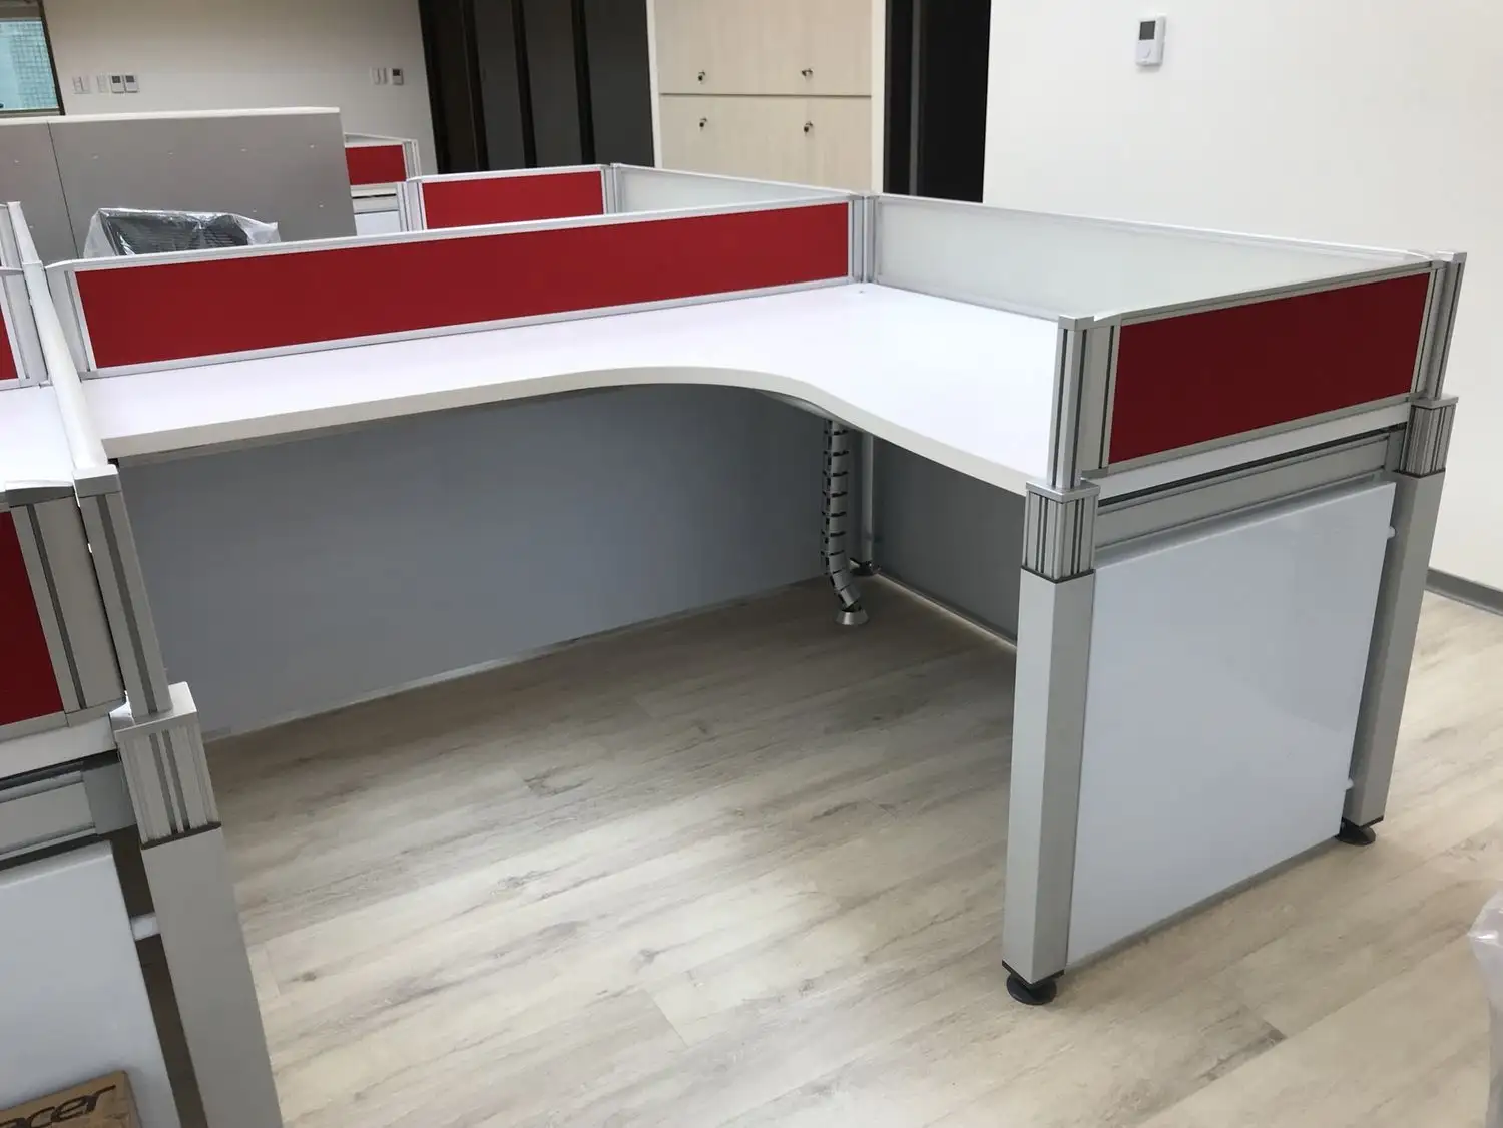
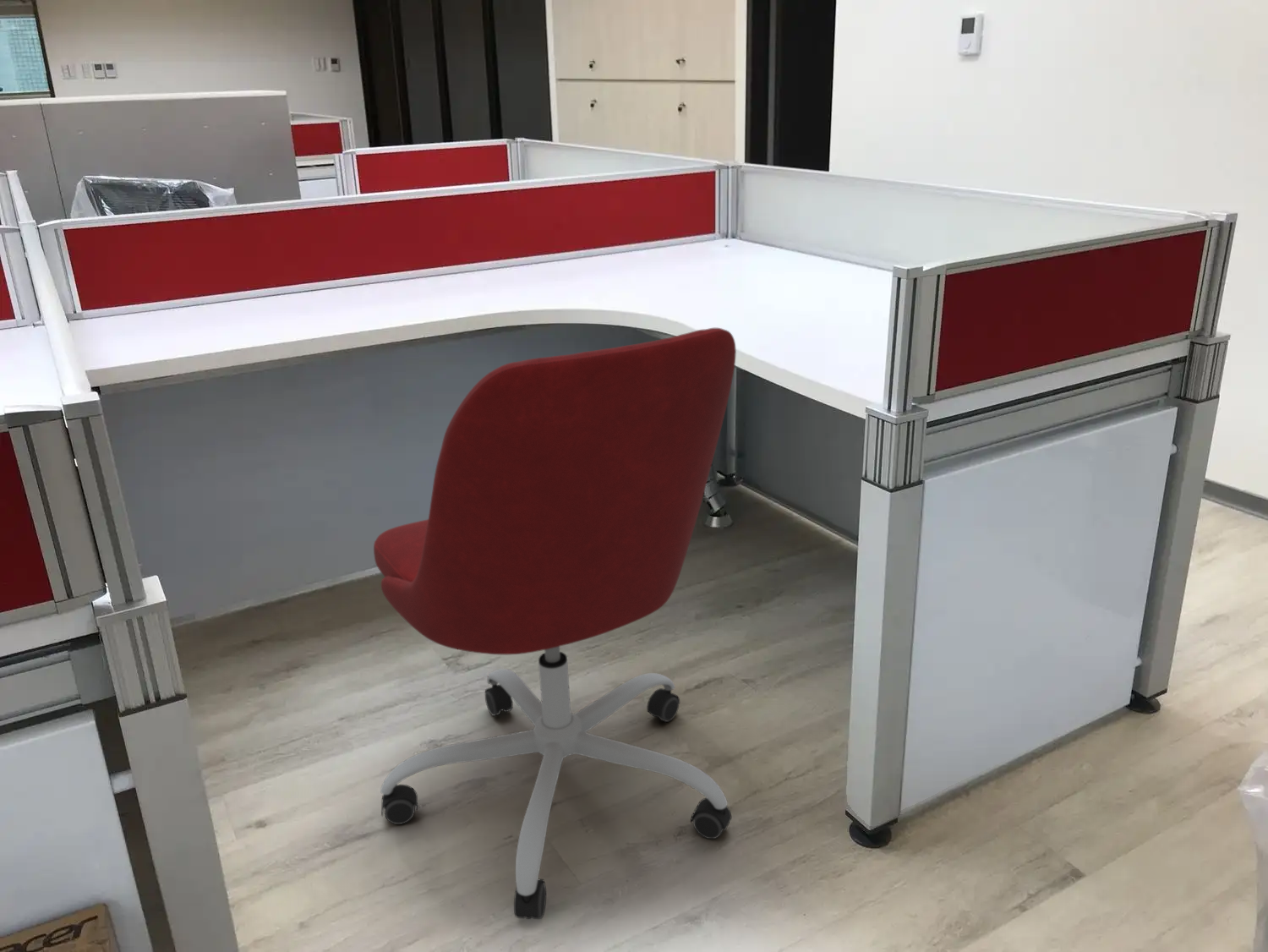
+ office chair (545, 572)
